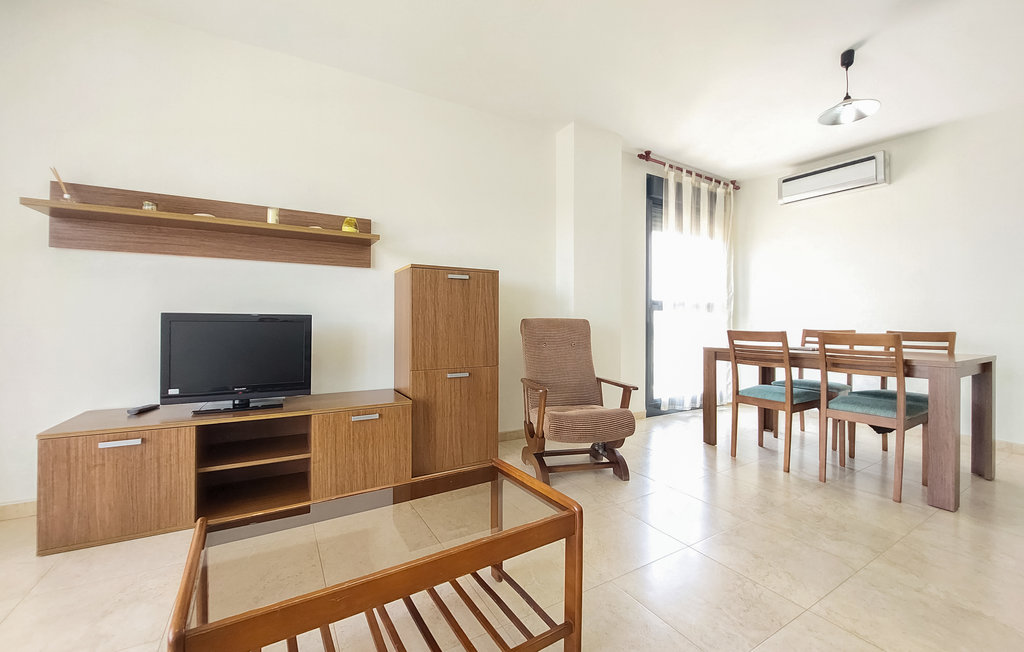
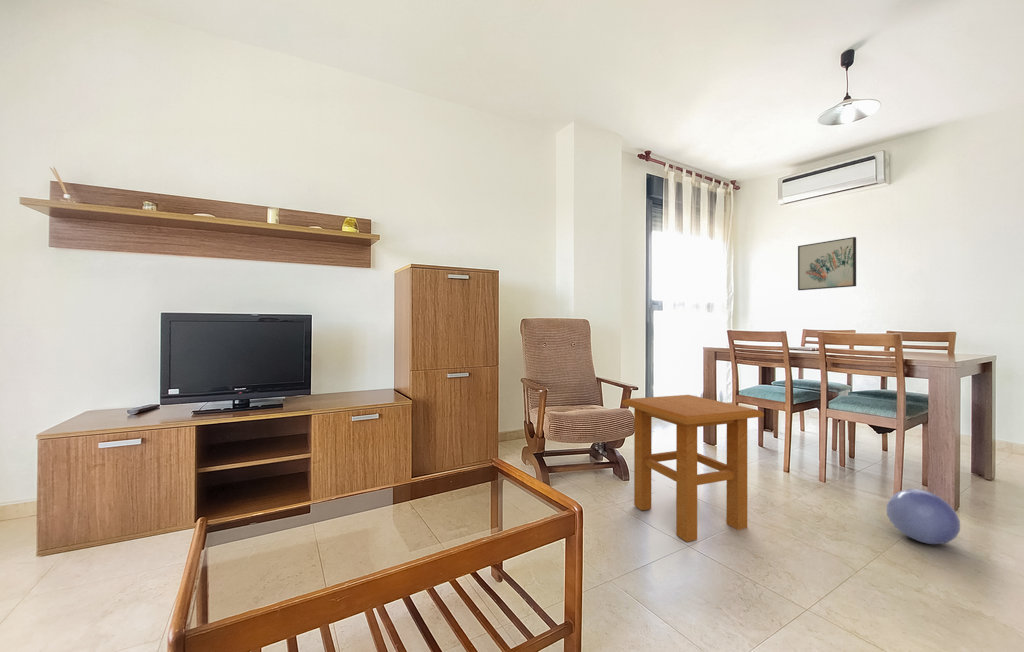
+ wall art (825, 265)
+ ball (921, 515)
+ side table (687, 459)
